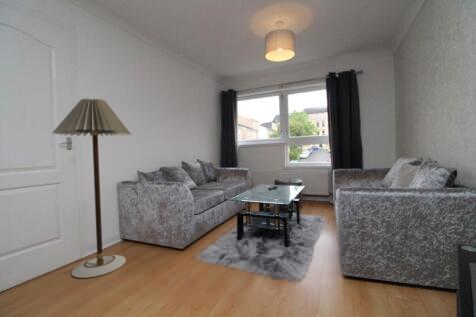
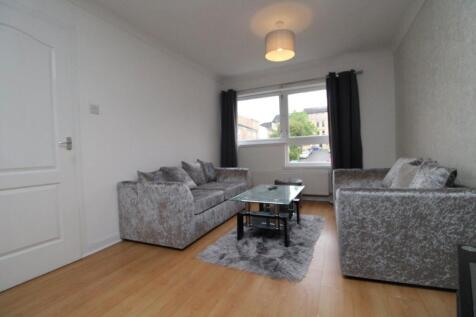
- floor lamp (96, 183)
